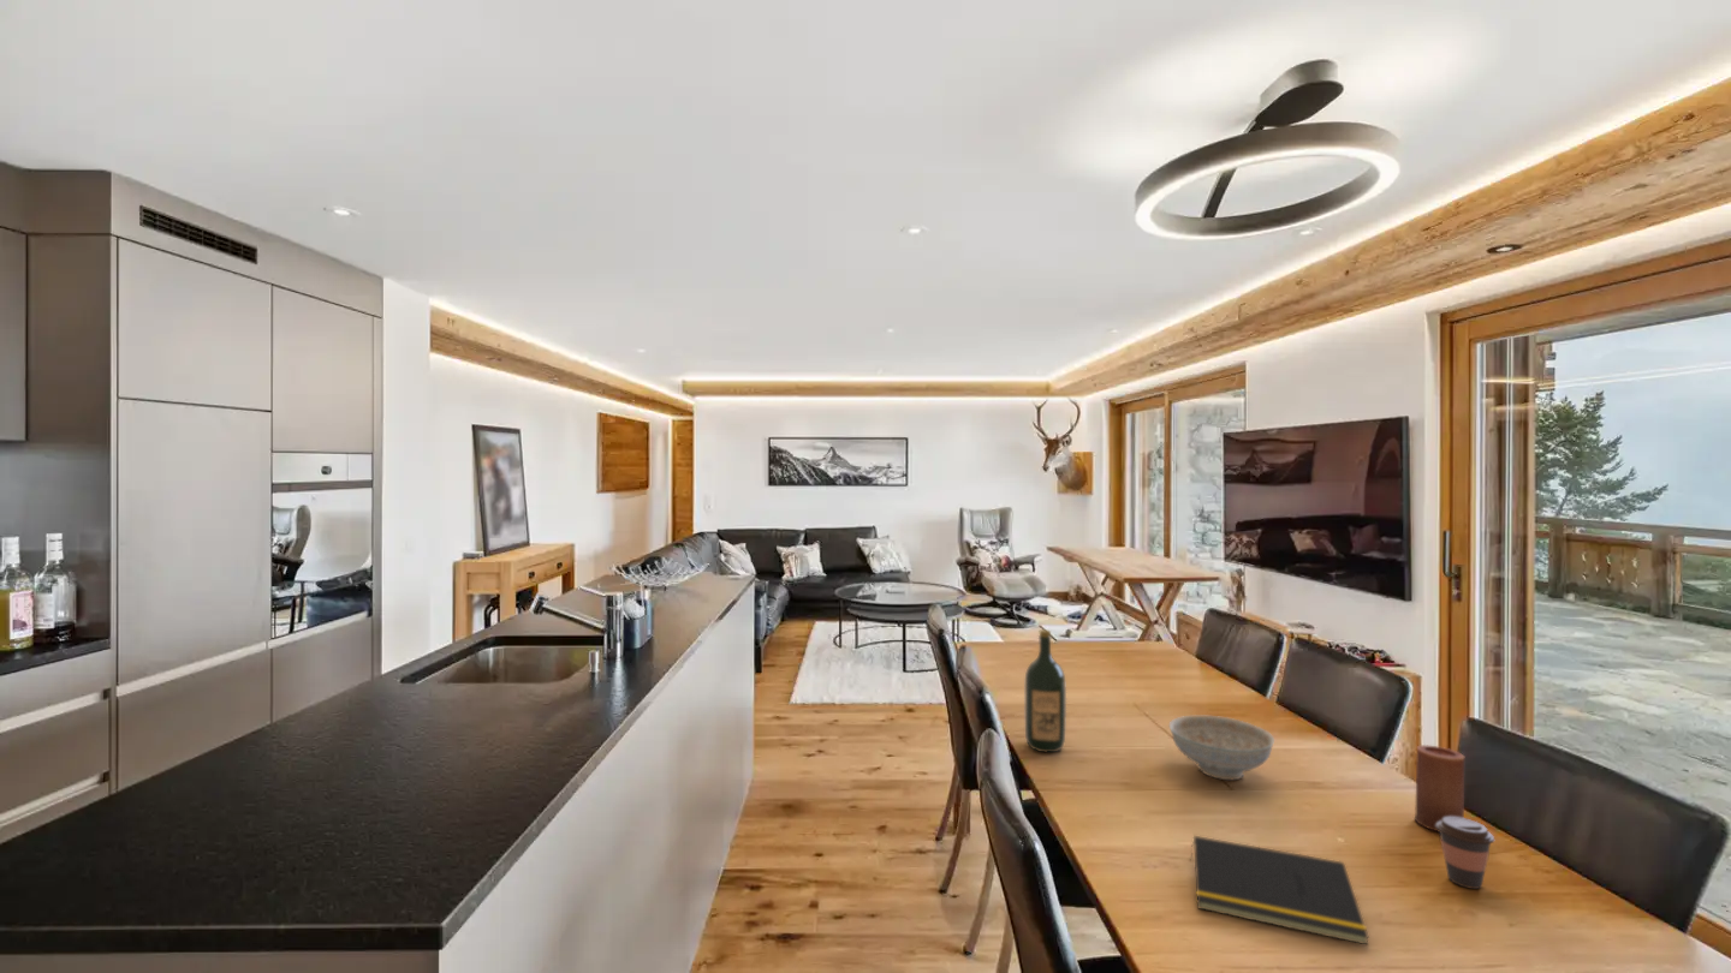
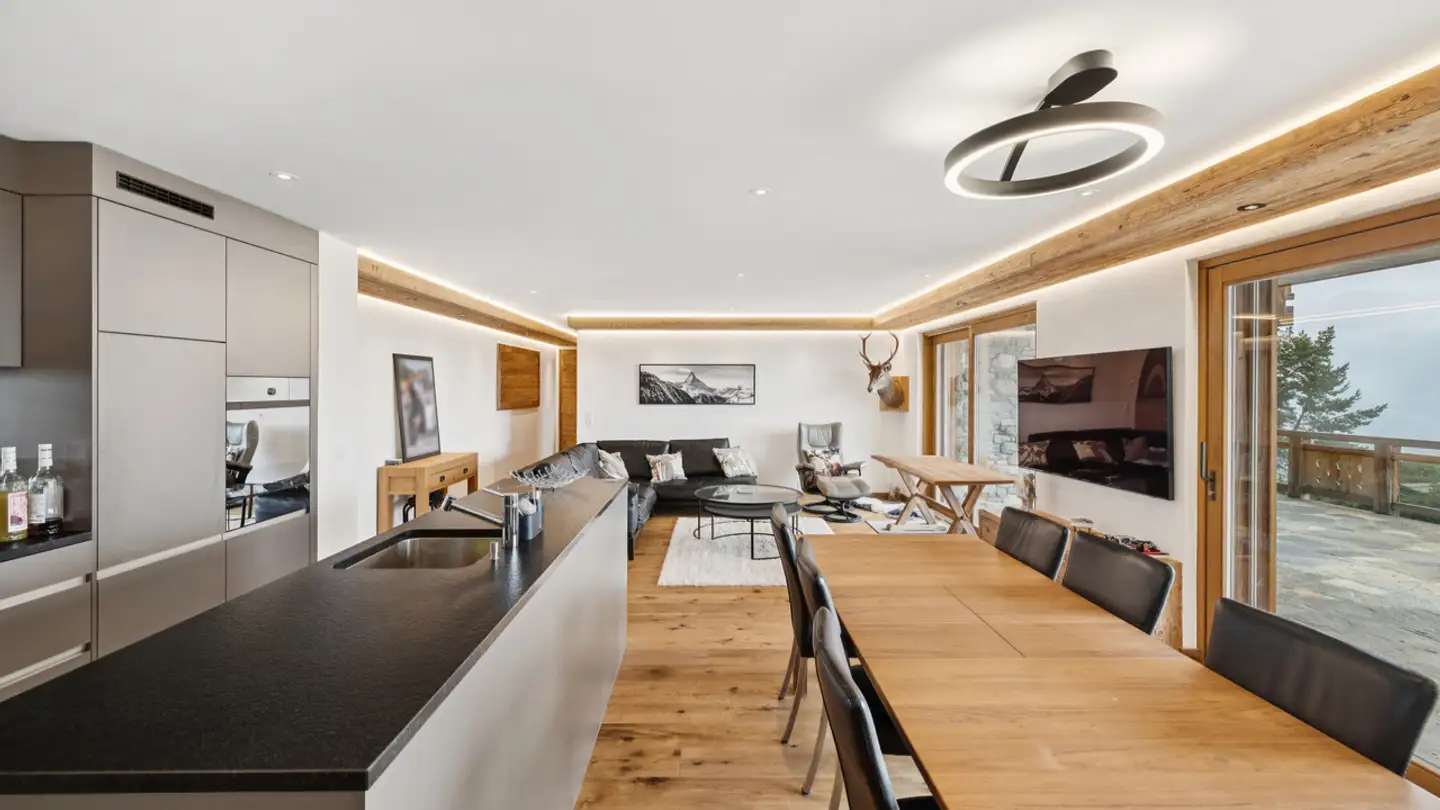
- notepad (1272, 884)
- wine bottle (1045, 688)
- candle (1439, 788)
- coffee cup (1464, 853)
- decorative bowl (1220, 751)
